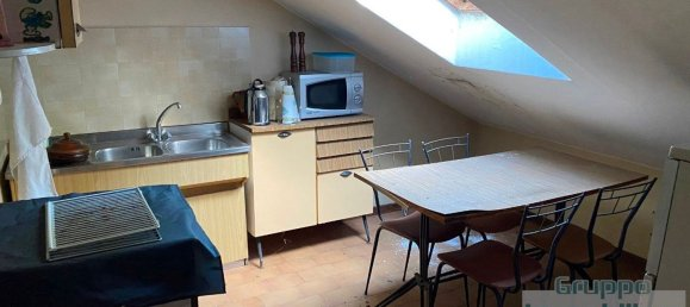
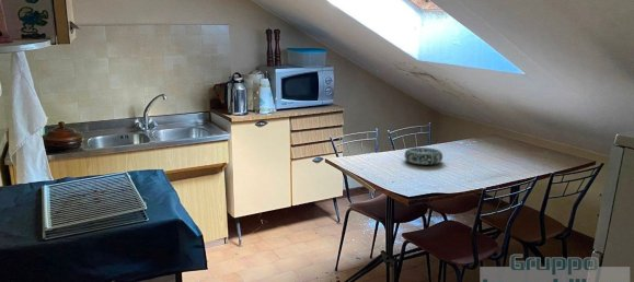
+ decorative bowl (423, 155)
